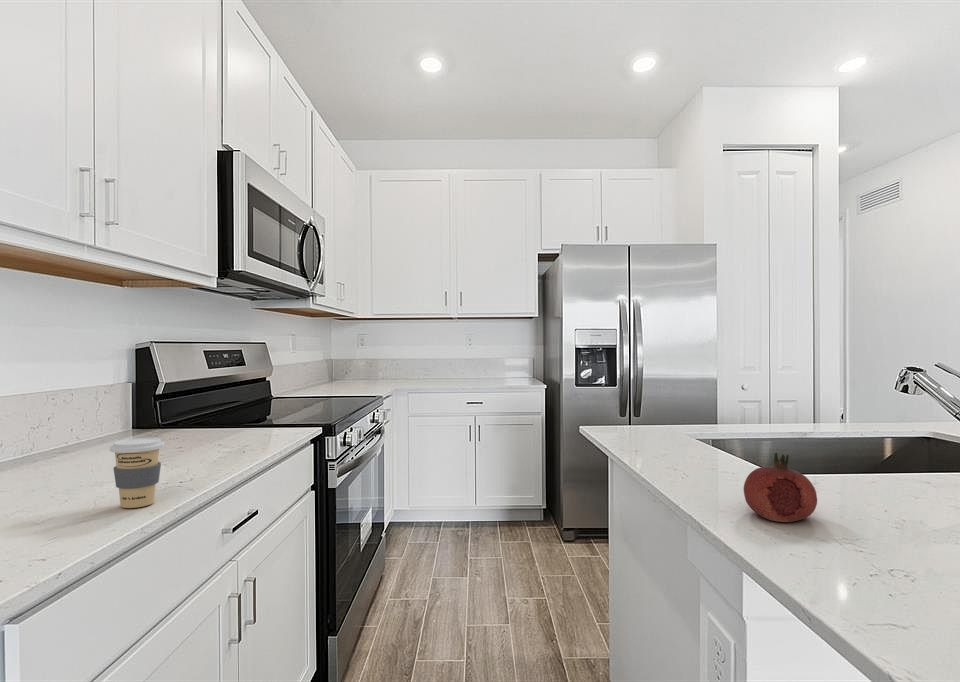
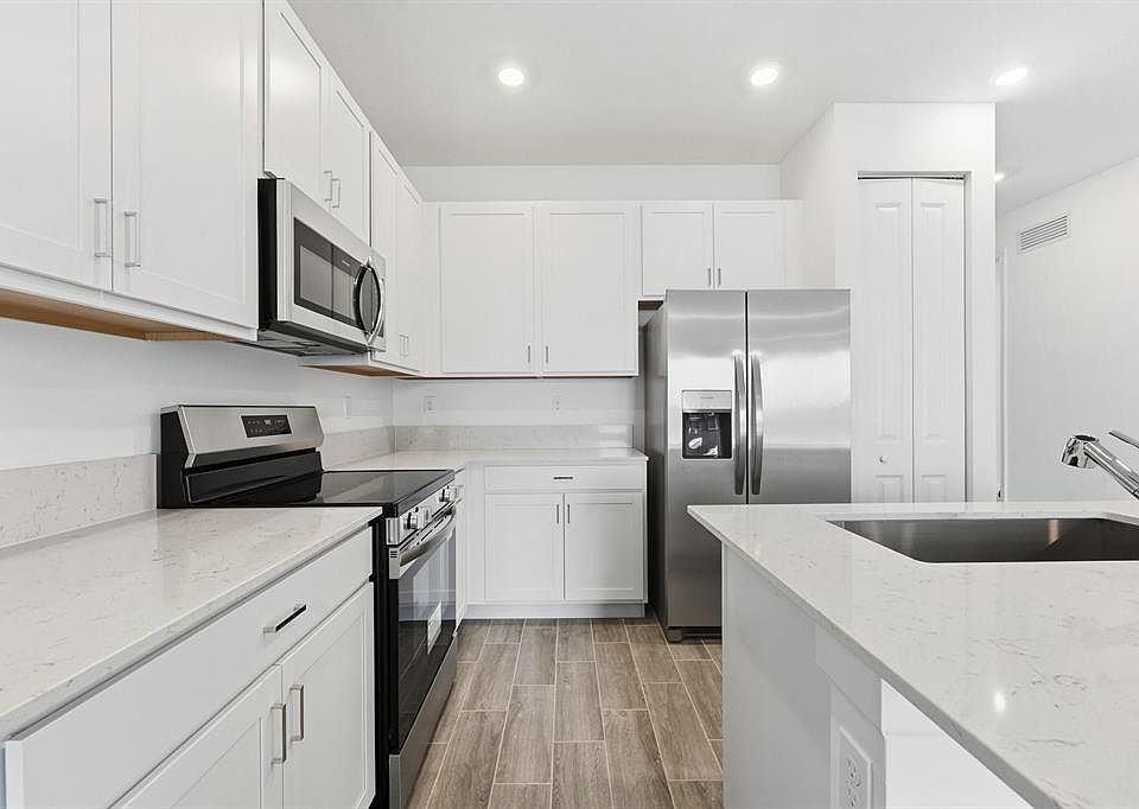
- coffee cup (137, 472)
- fruit (780, 483)
